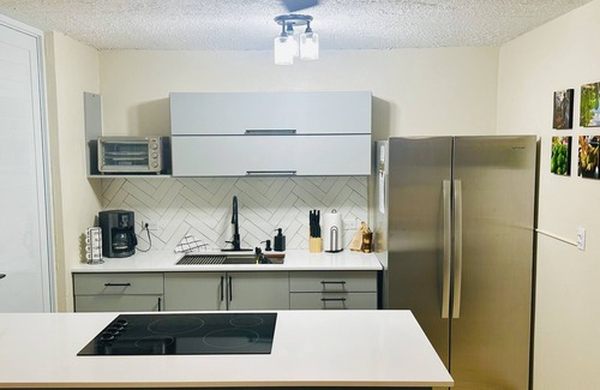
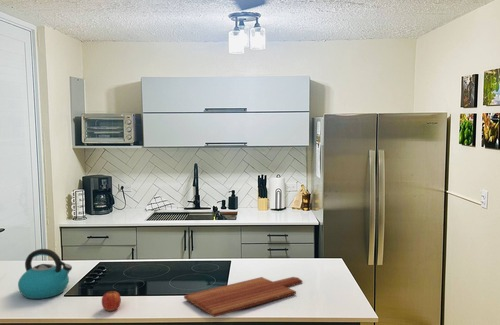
+ cutting board (243, 293)
+ fruit (111, 299)
+ kettle (46, 271)
